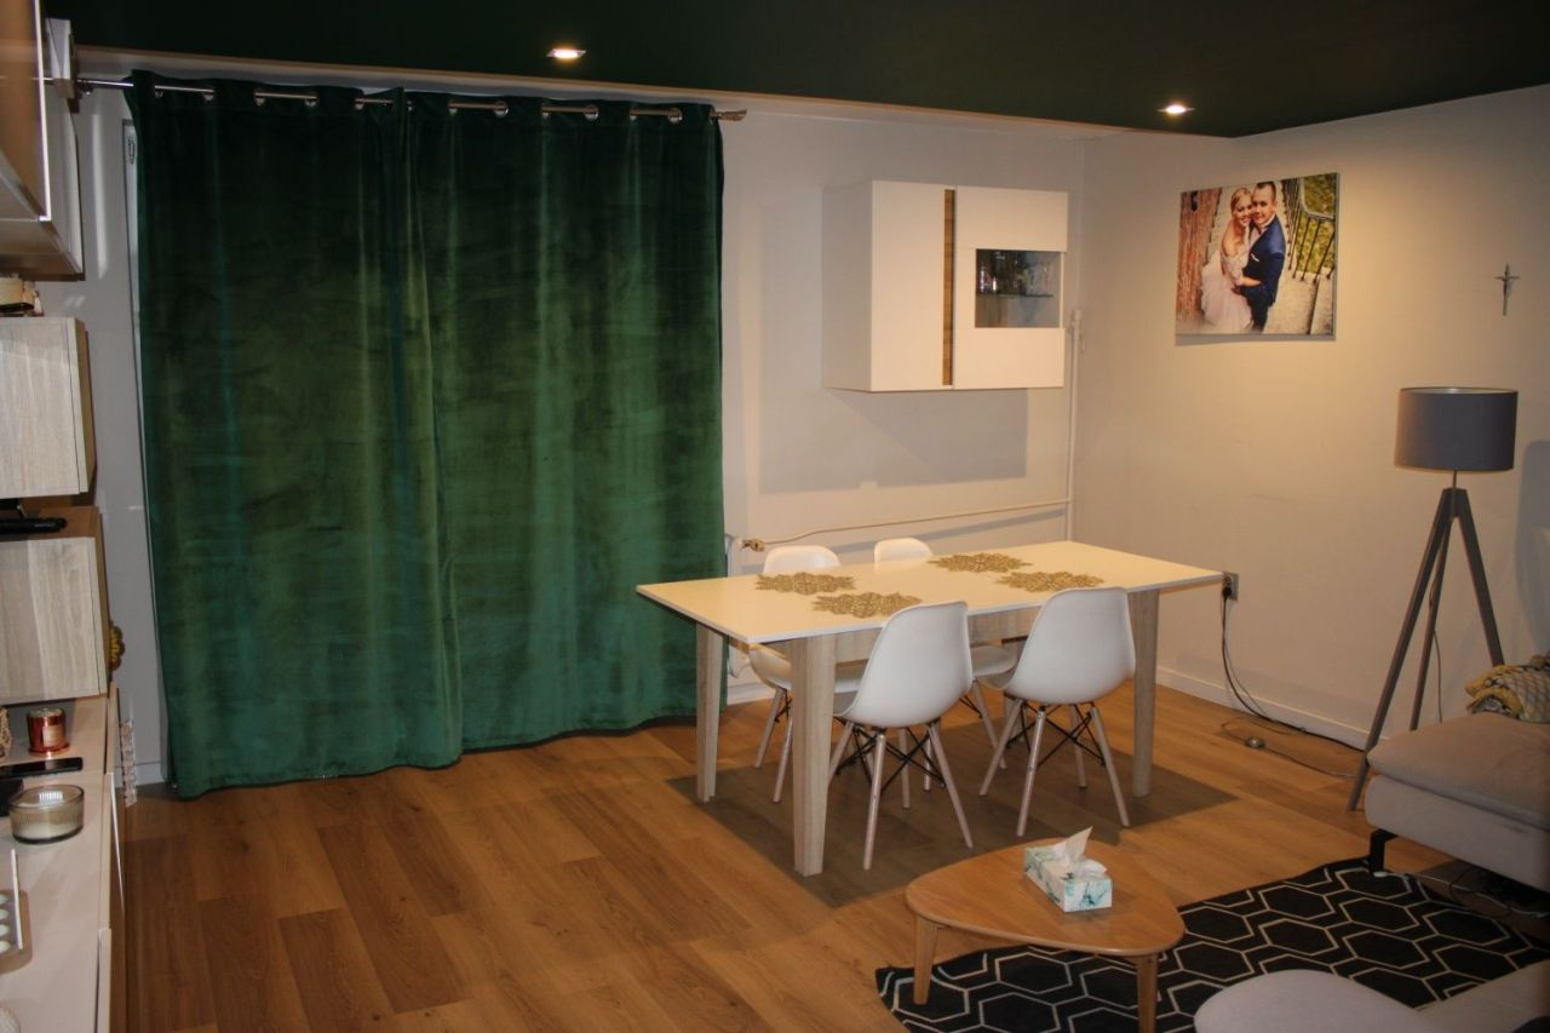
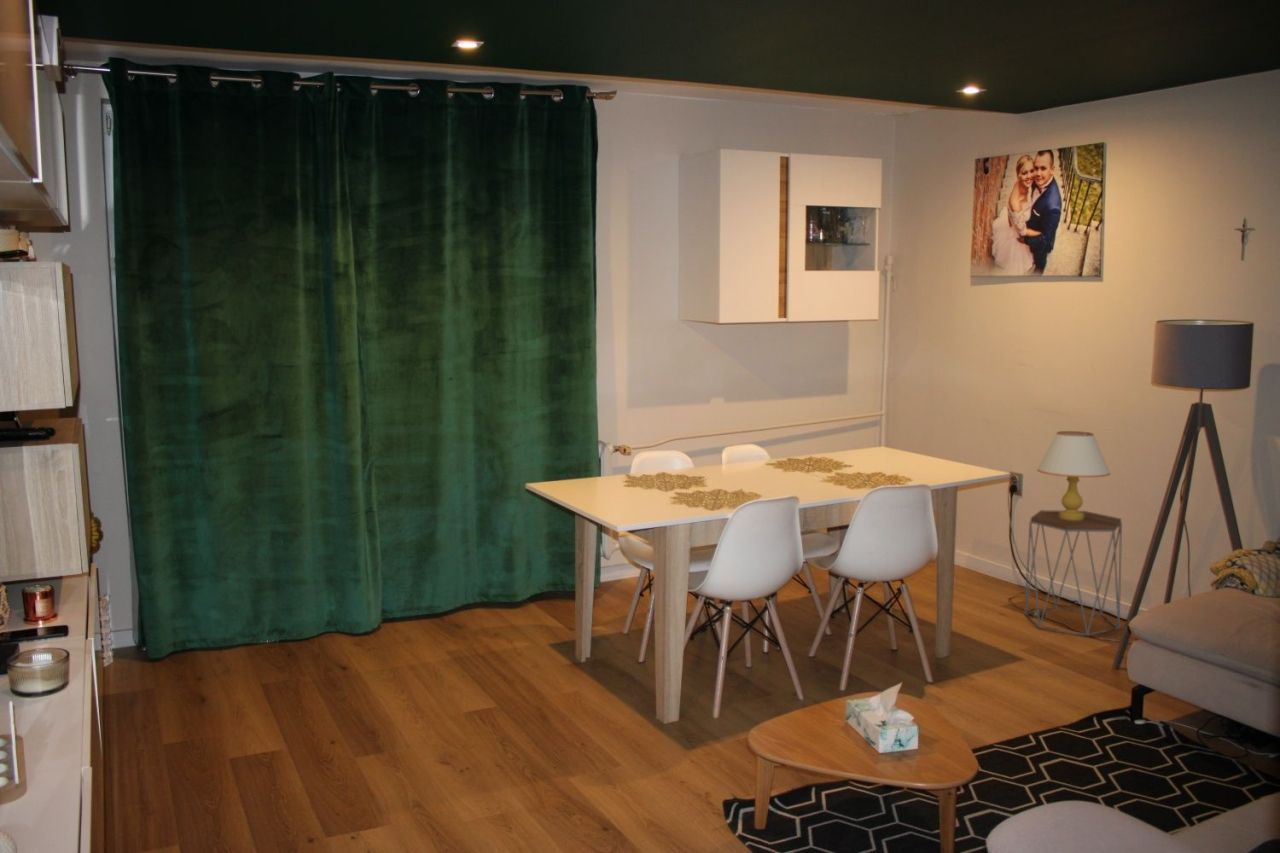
+ table lamp (1073, 475)
+ side table (1074, 570)
